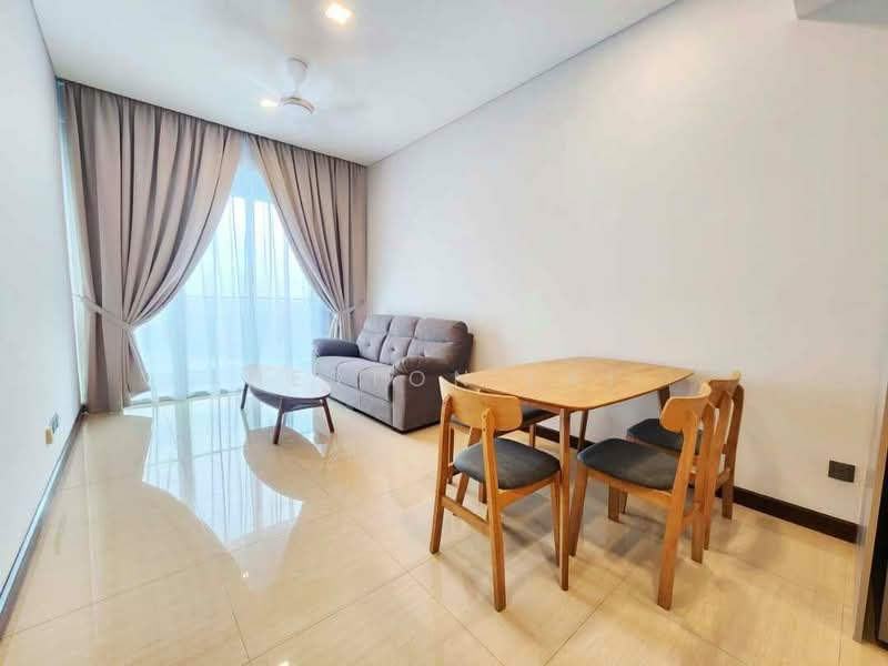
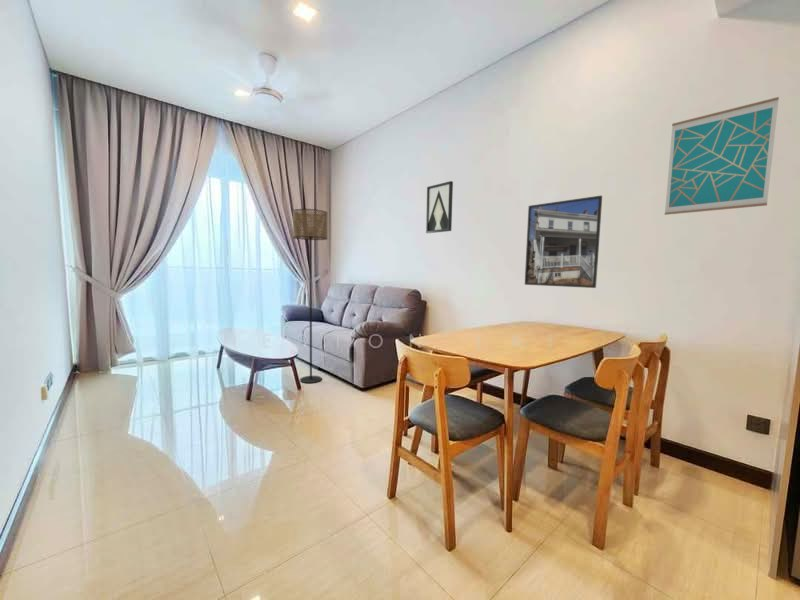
+ floor lamp (310, 297)
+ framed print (560, 244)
+ wall art (438, 208)
+ wall art (716, 161)
